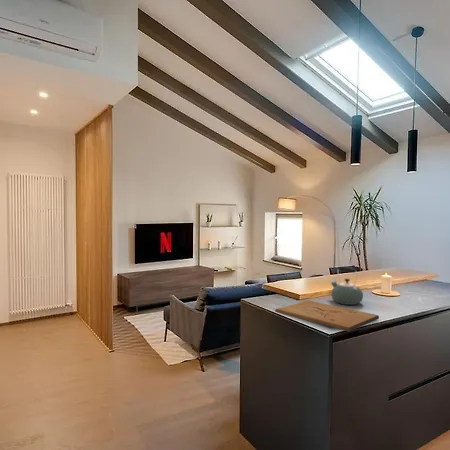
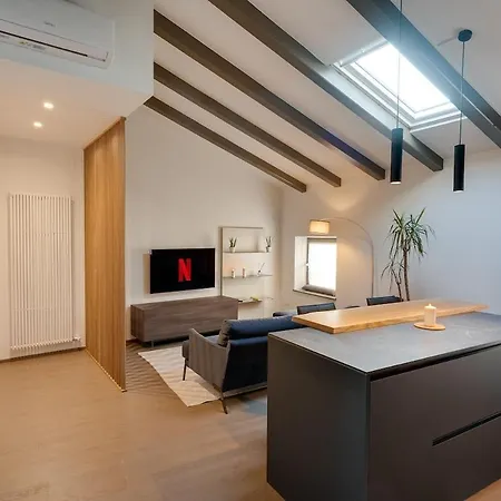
- cutting board (325, 313)
- kettle (344, 284)
